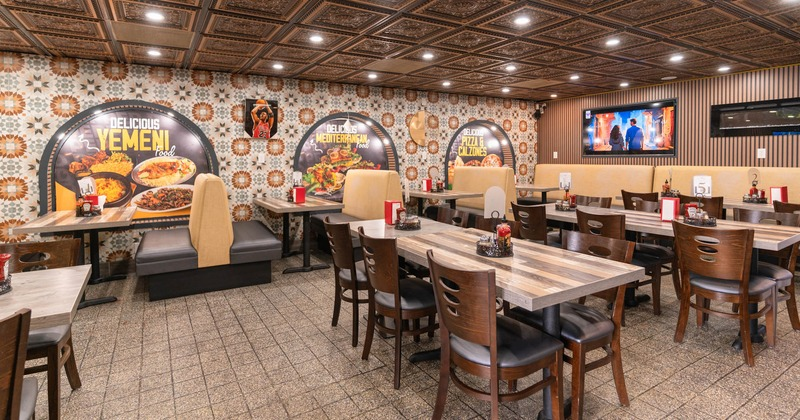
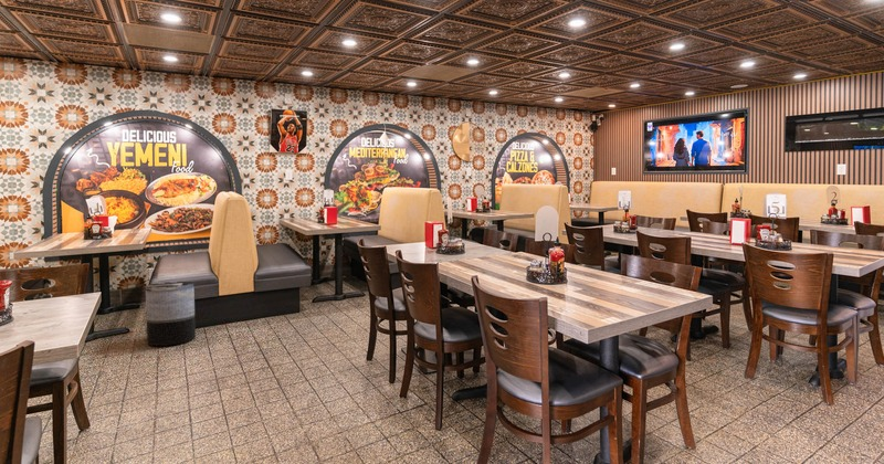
+ trash can (170, 312)
